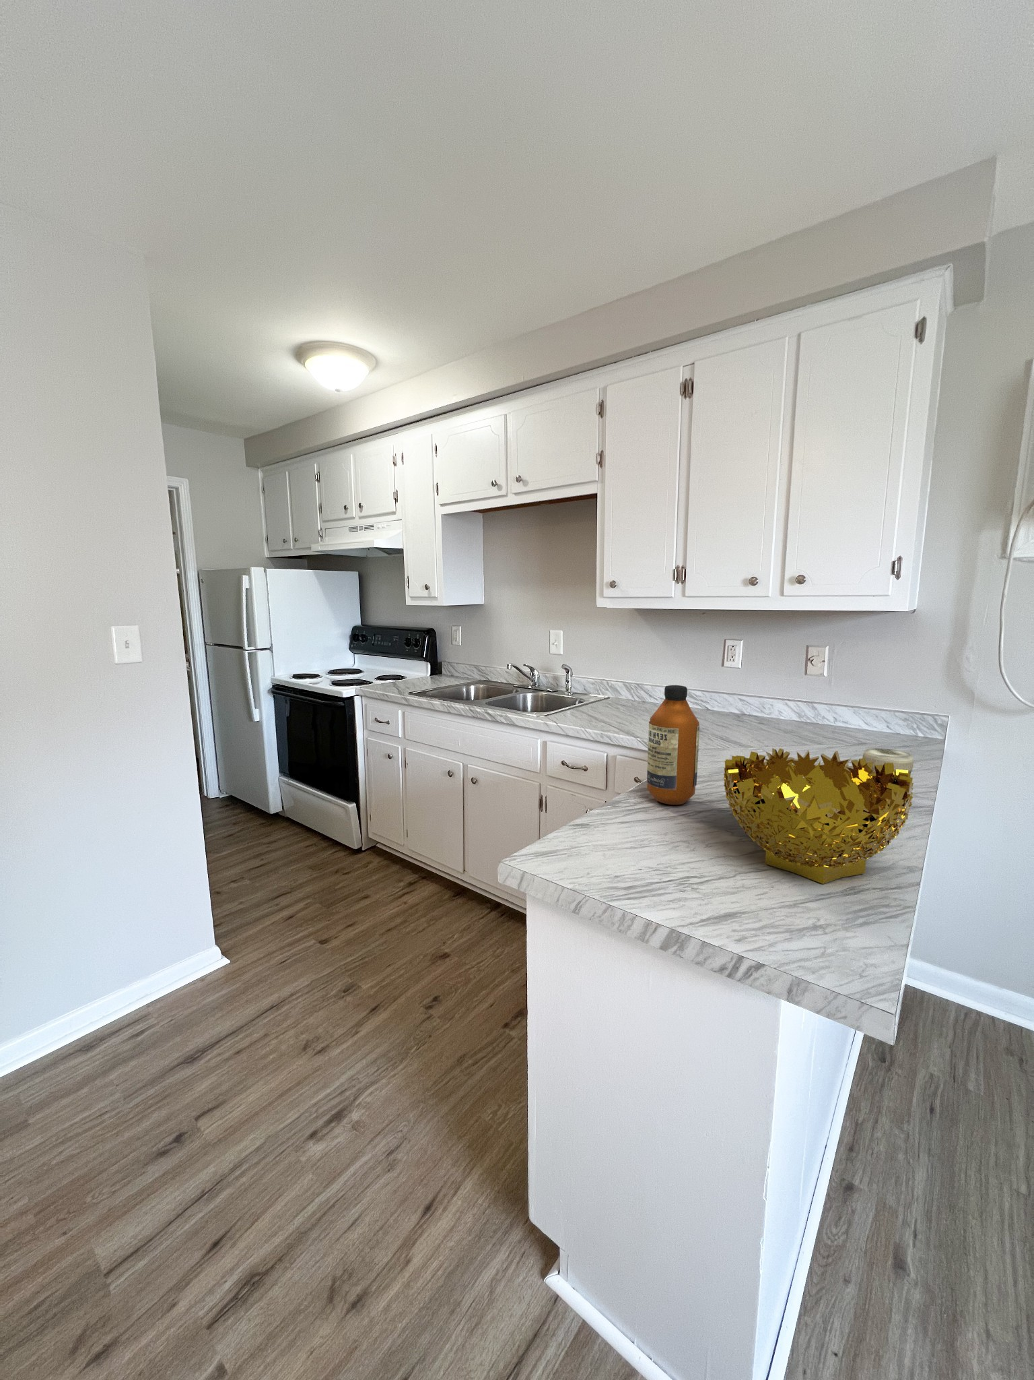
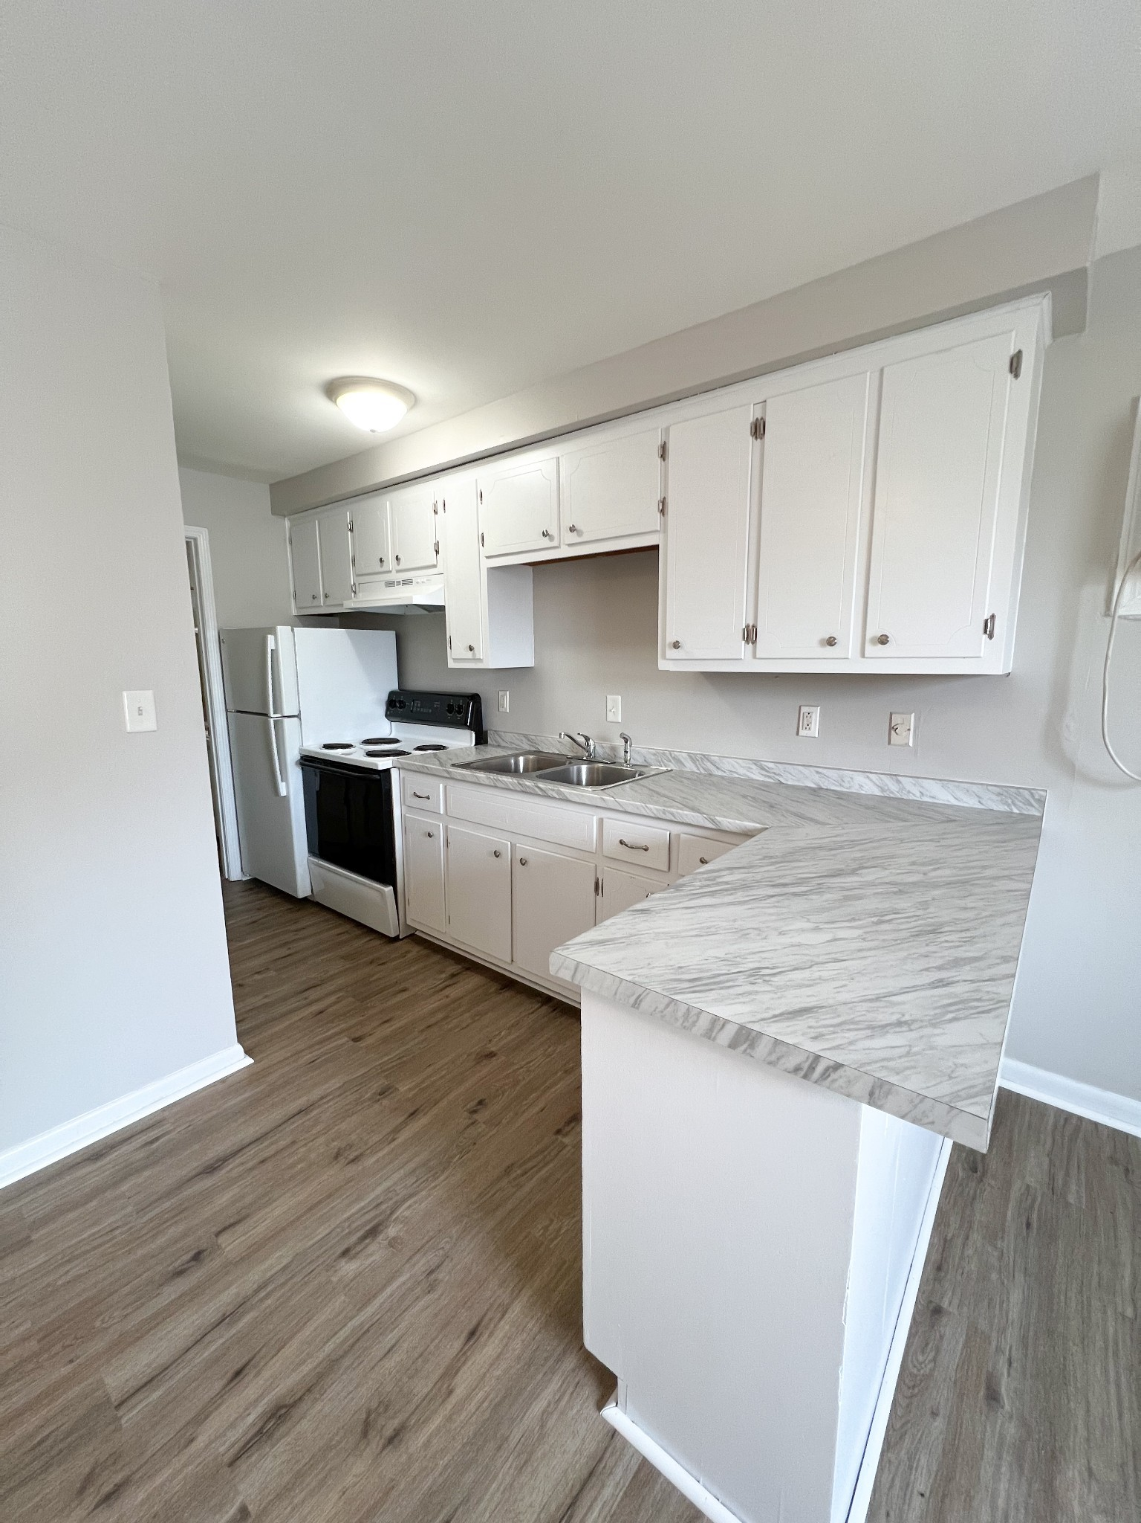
- jar (894, 770)
- decorative bowl (810, 813)
- bottle (672, 744)
